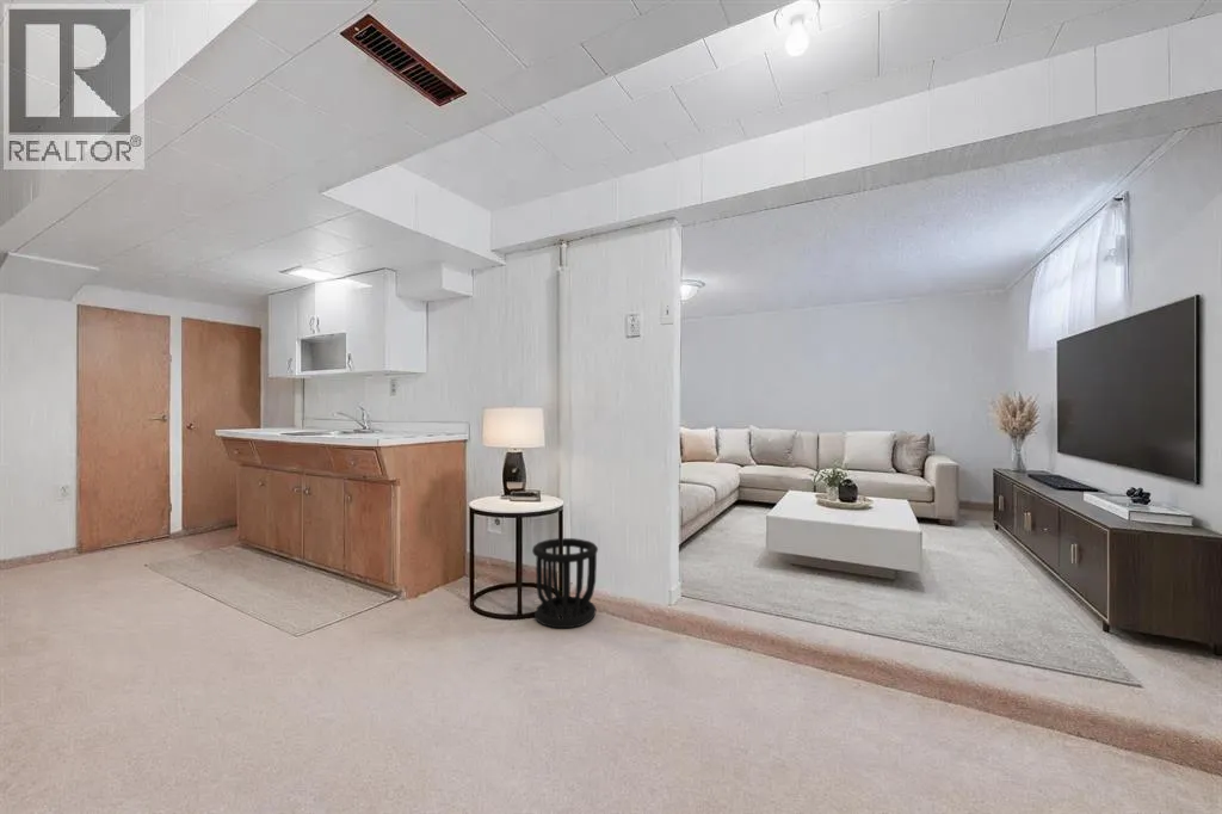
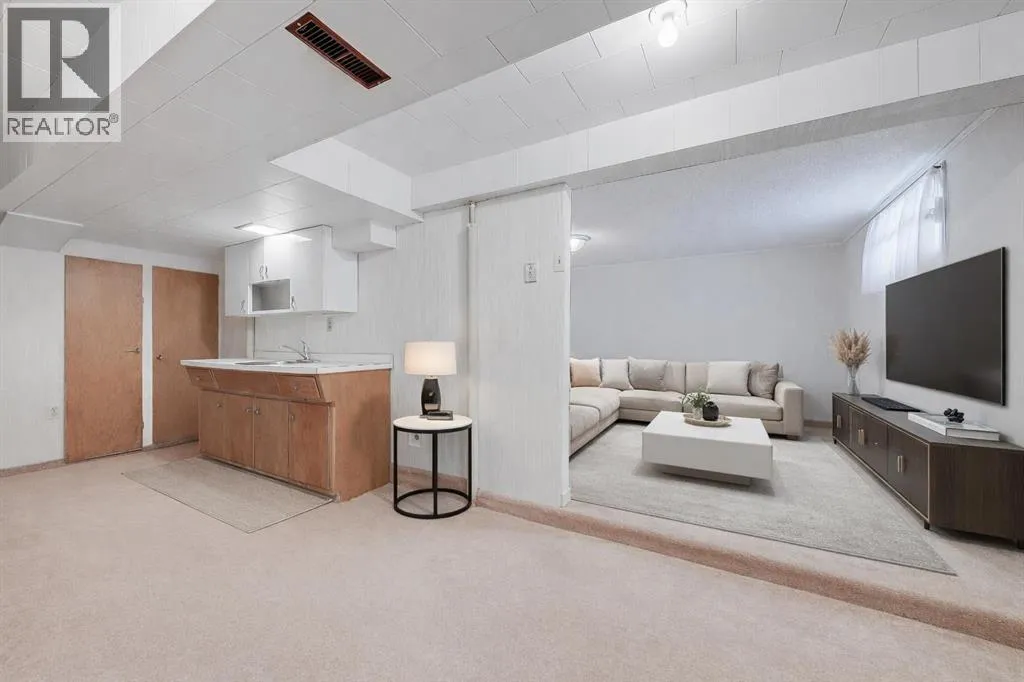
- wastebasket (564, 580)
